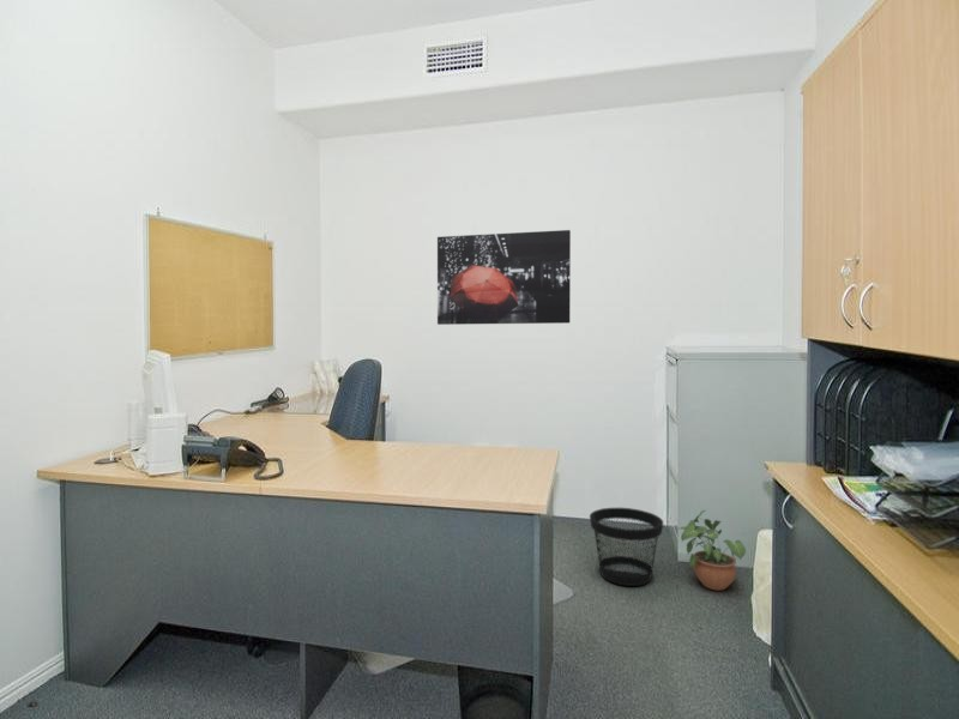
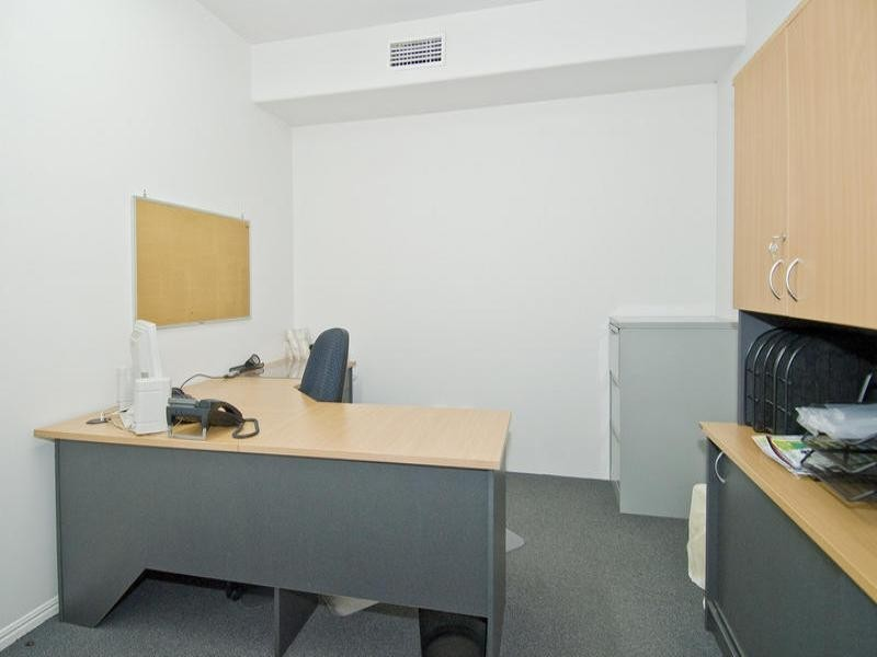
- wall art (501, 278)
- potted plant (708, 548)
- wastebasket (625, 545)
